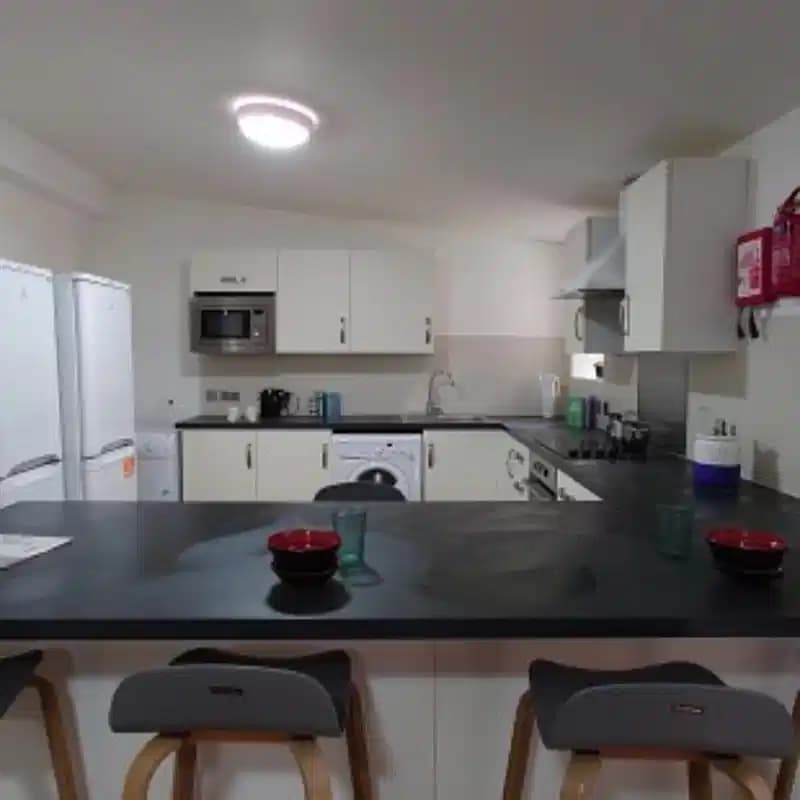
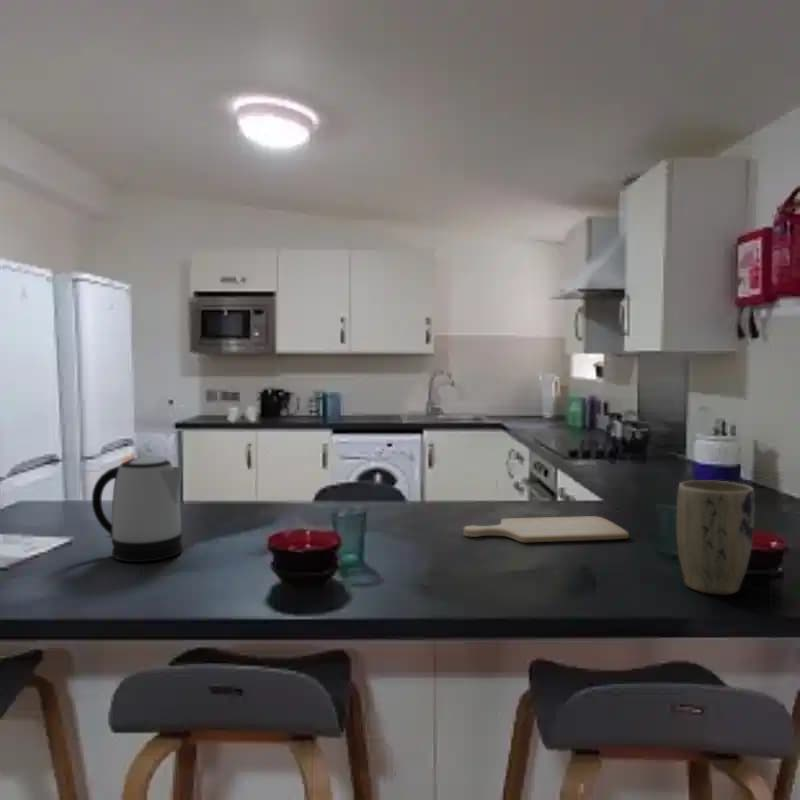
+ kettle (137, 505)
+ plant pot (714, 536)
+ chopping board (540, 529)
